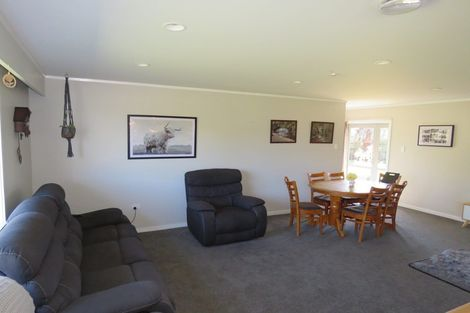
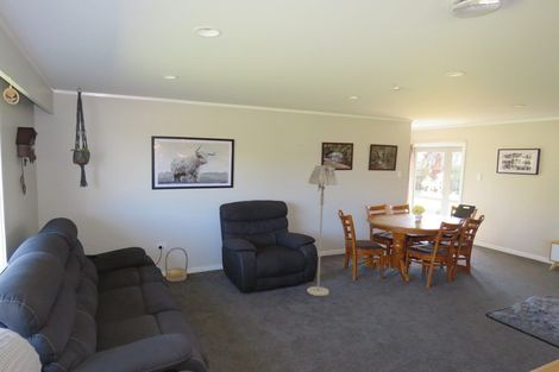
+ basket (176, 269)
+ floor lamp (320, 229)
